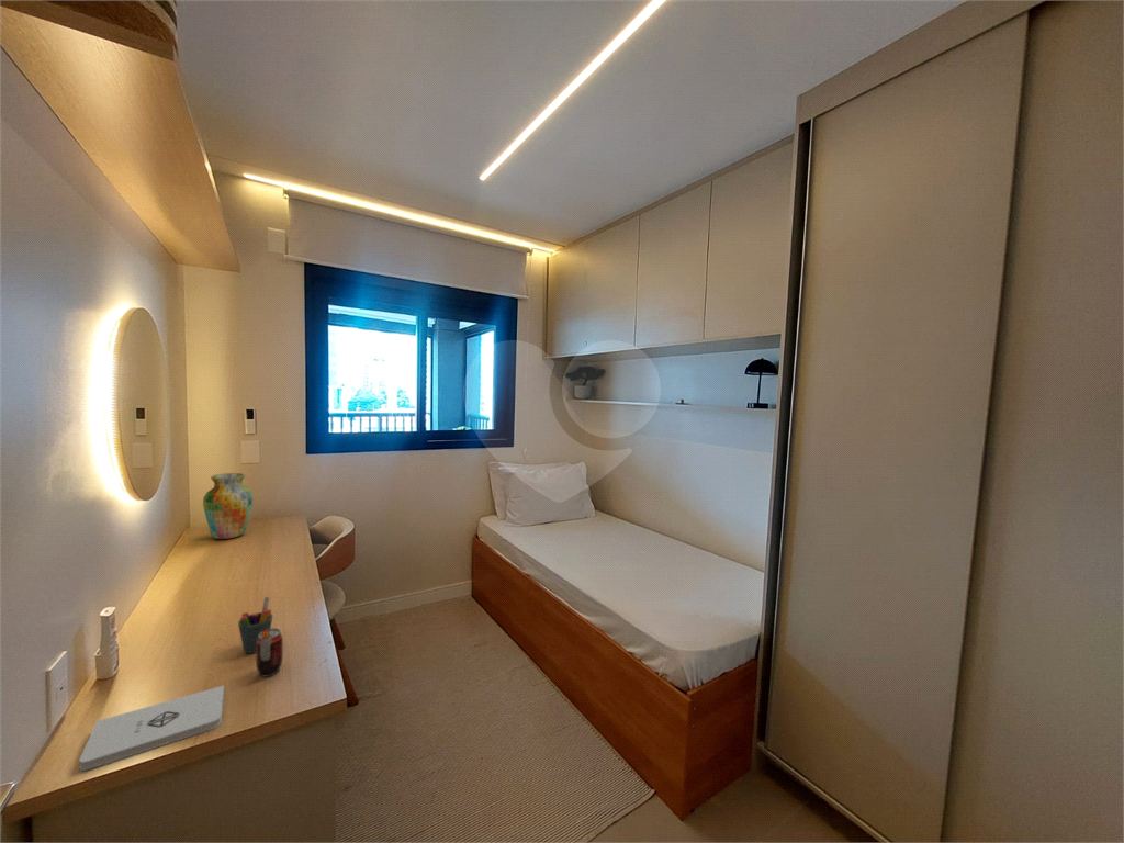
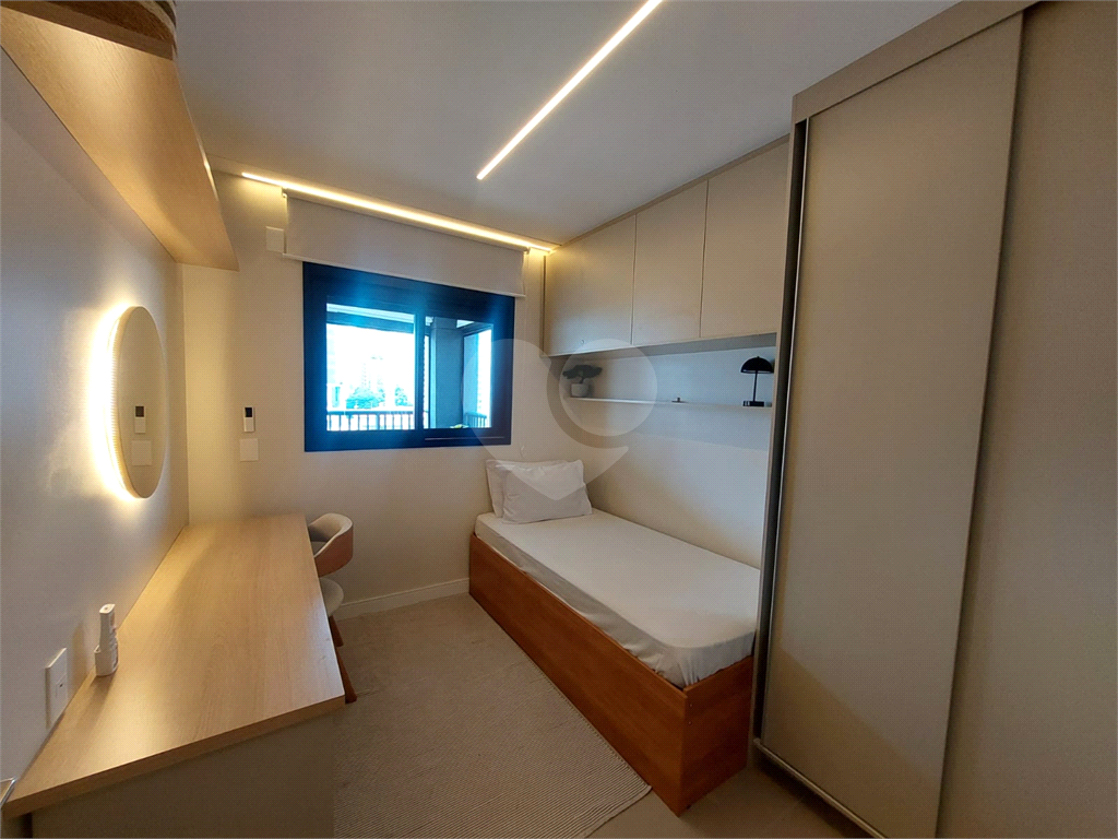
- vase (228, 505)
- pen holder (256, 626)
- beverage can (269, 649)
- notepad (159, 723)
